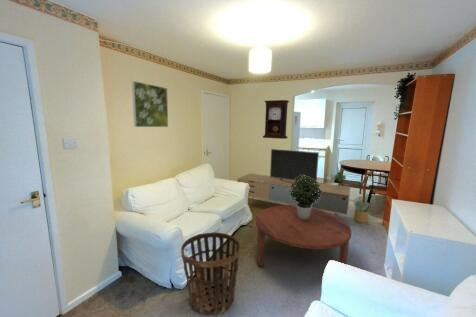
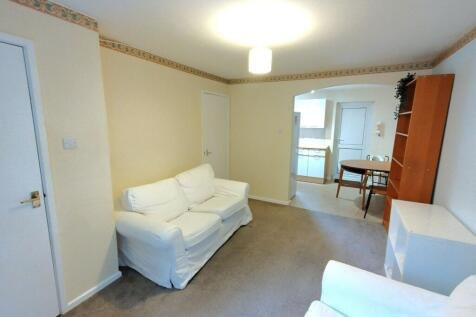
- media console (291, 181)
- potted plant (304, 197)
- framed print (151, 106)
- coffee table (299, 240)
- basket (210, 271)
- pendulum clock (275, 119)
- potted plant (360, 211)
